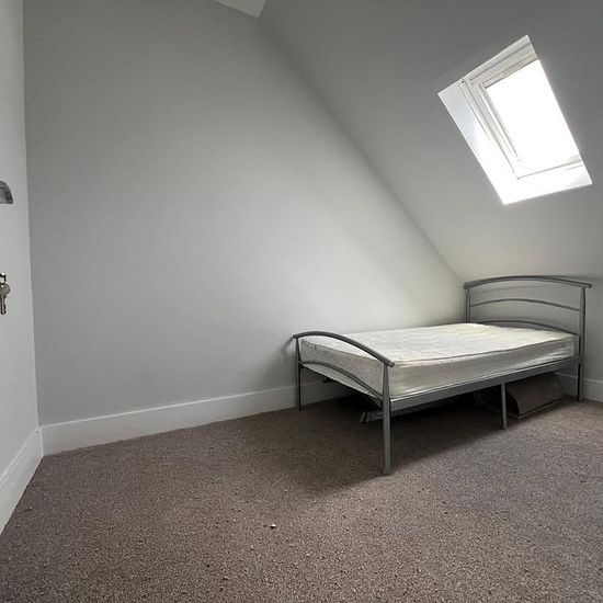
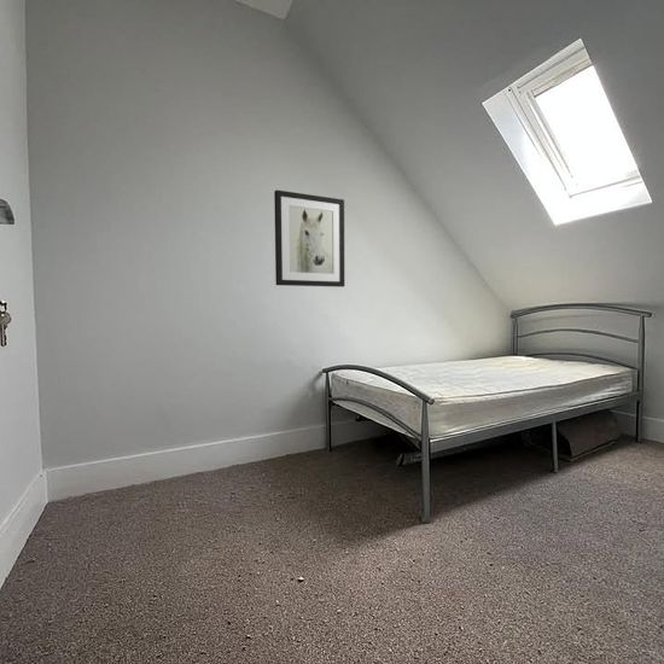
+ wall art (310, 240)
